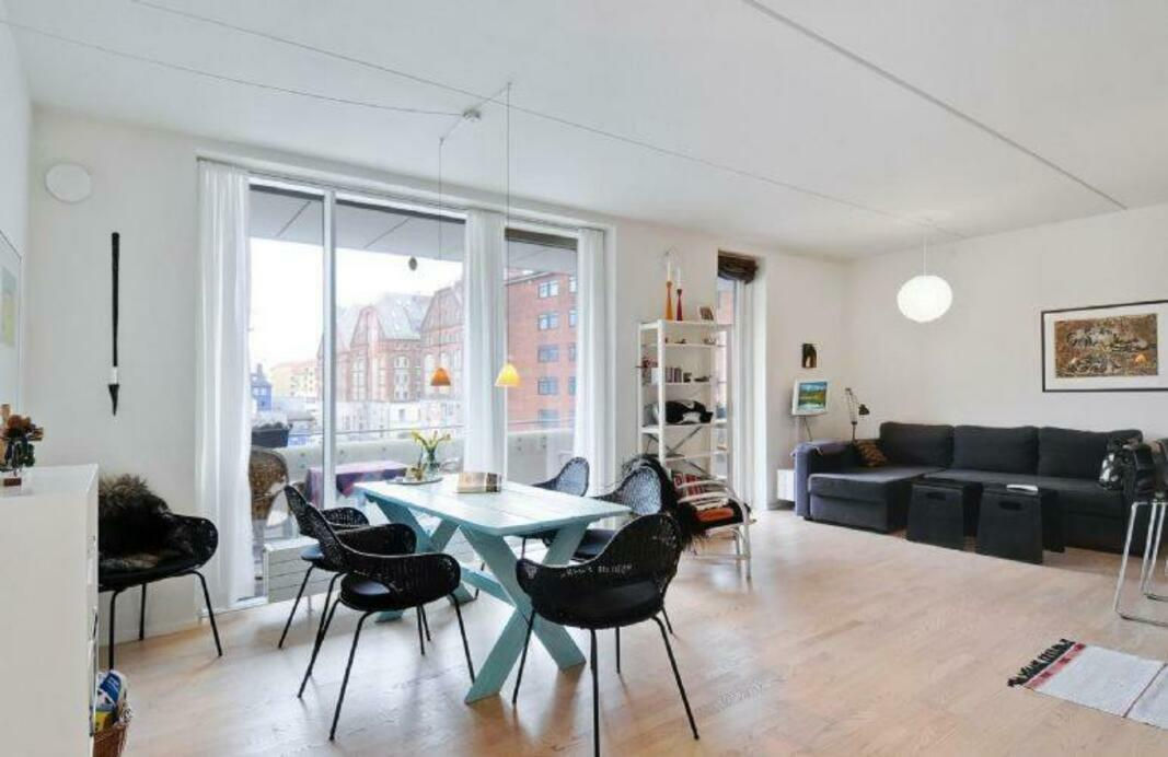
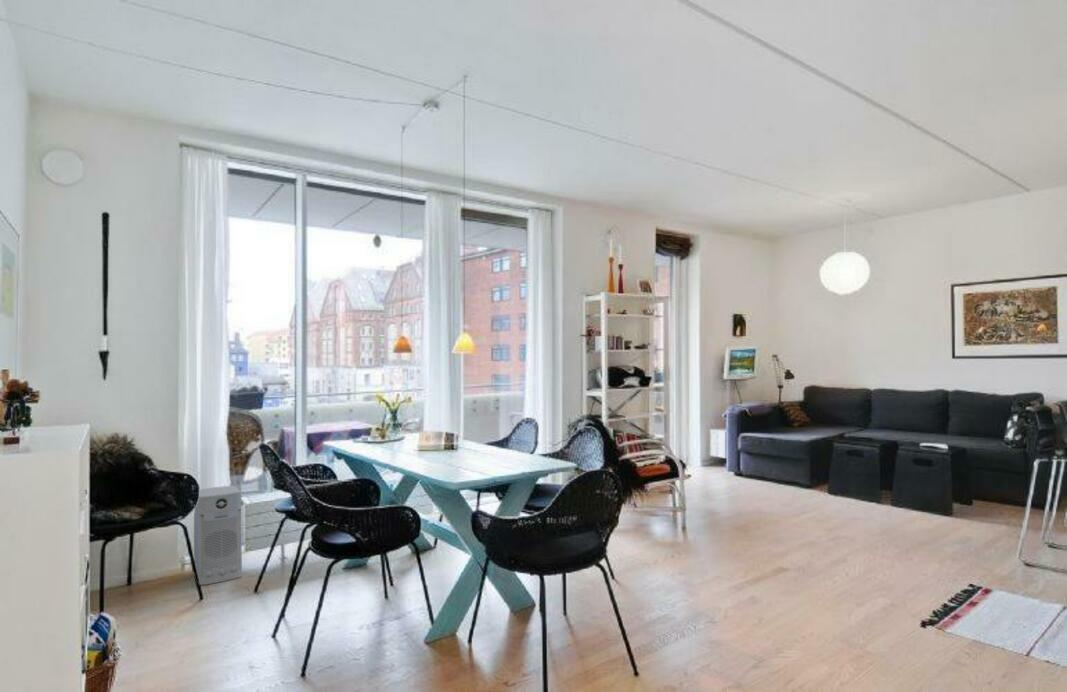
+ air purifier (217, 532)
